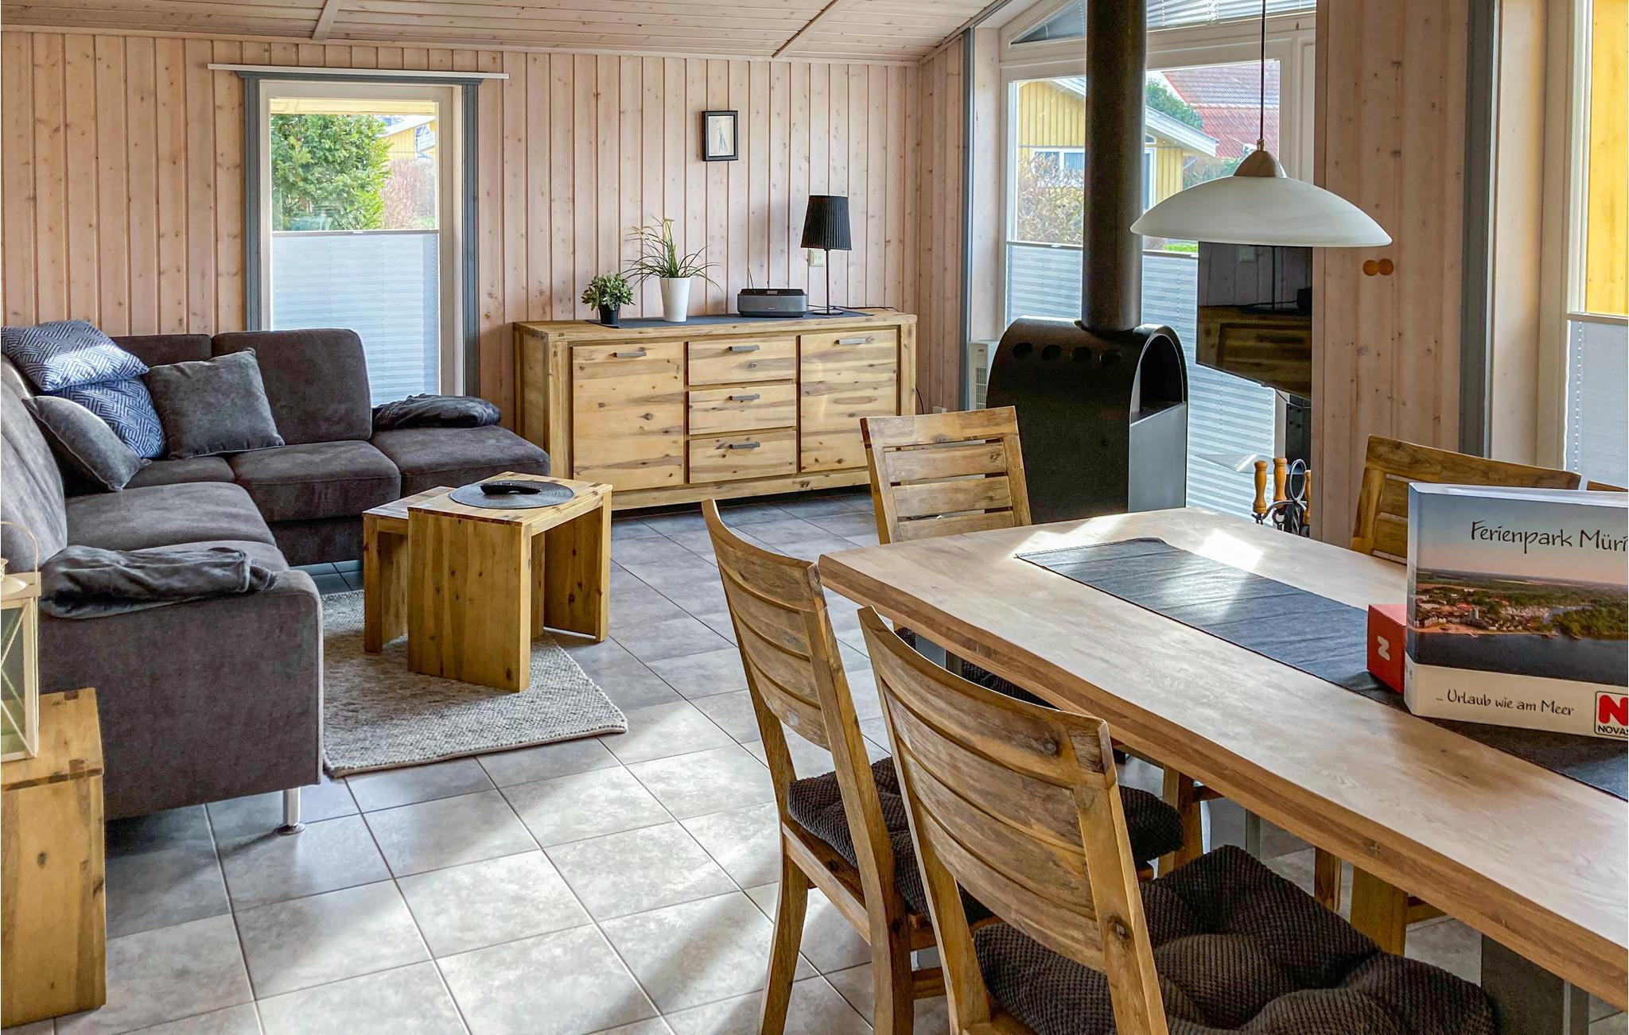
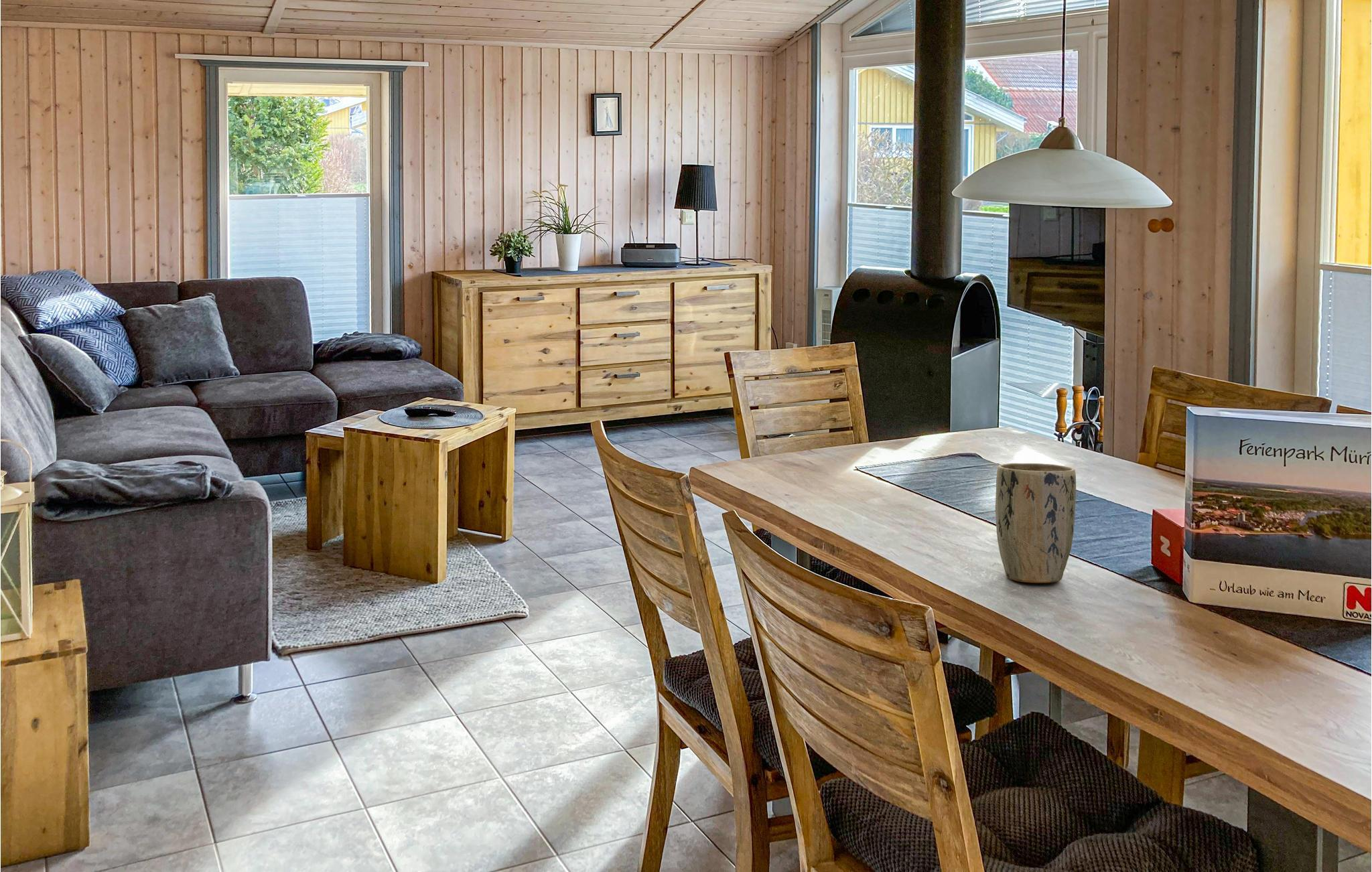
+ plant pot (1034, 522)
